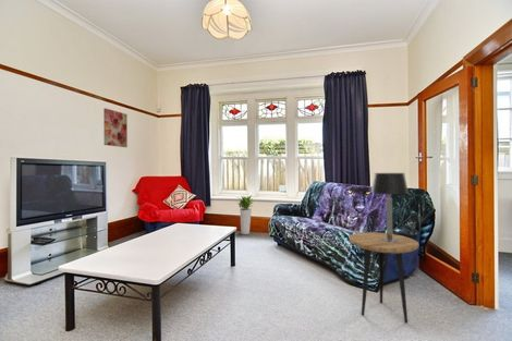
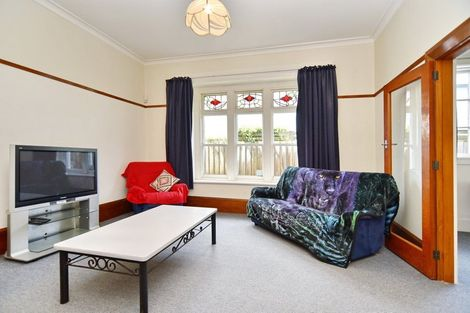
- wall art (115, 129)
- planter (244, 214)
- table lamp (389, 206)
- side table (382, 276)
